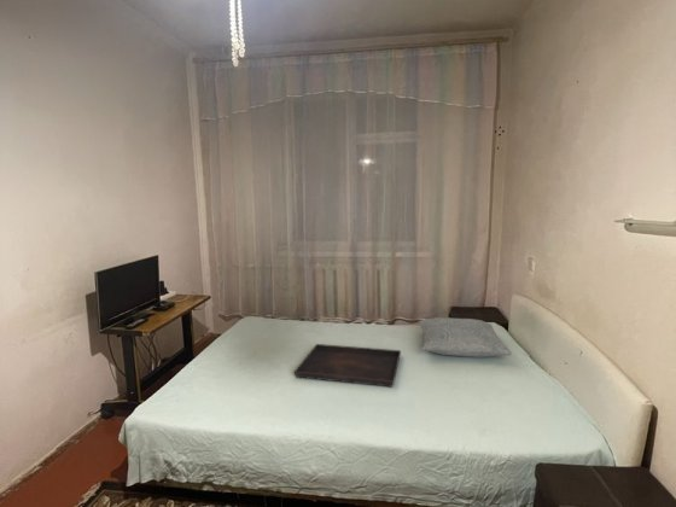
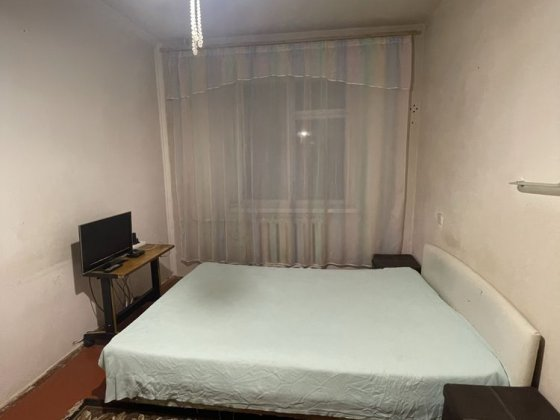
- serving tray (350, 363)
- pillow (459, 336)
